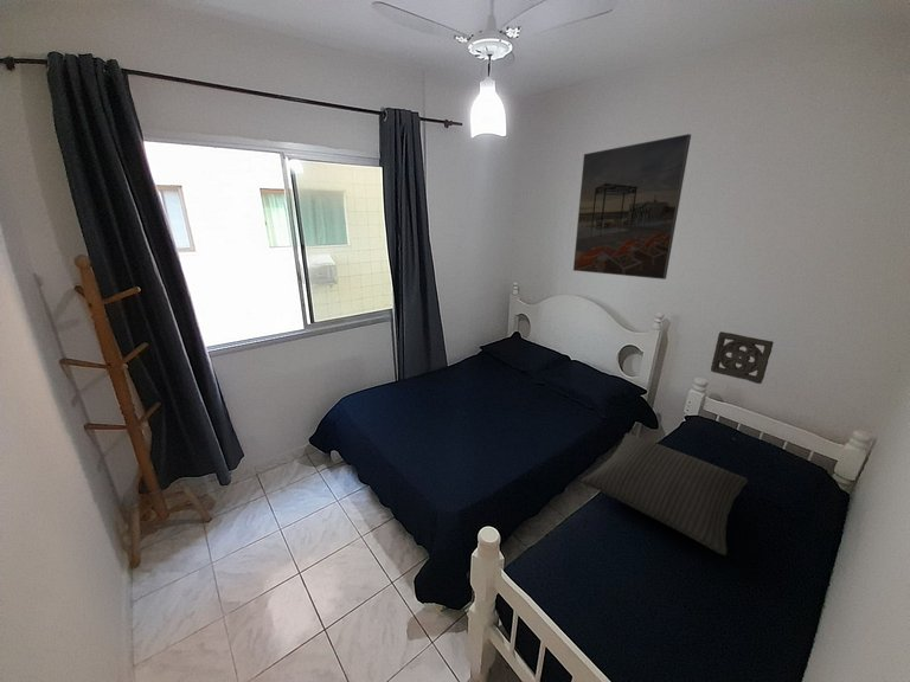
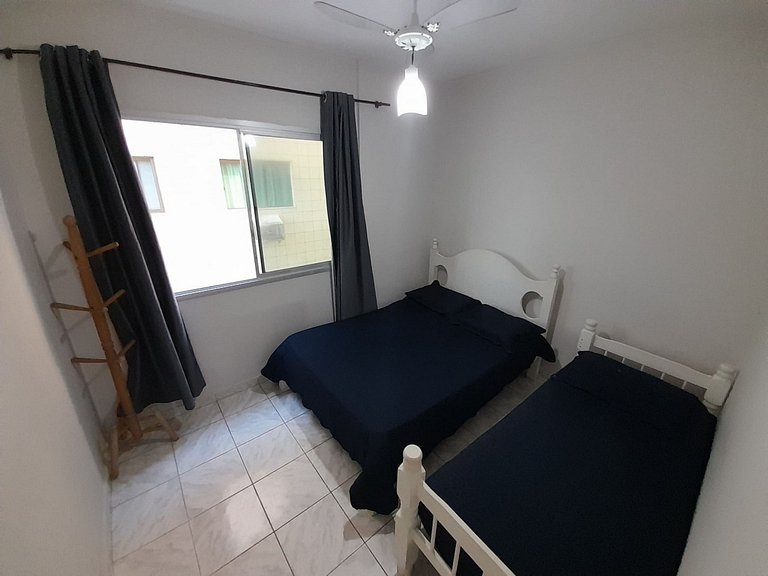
- wall ornament (741, 356)
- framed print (622, 213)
- pillow (664, 481)
